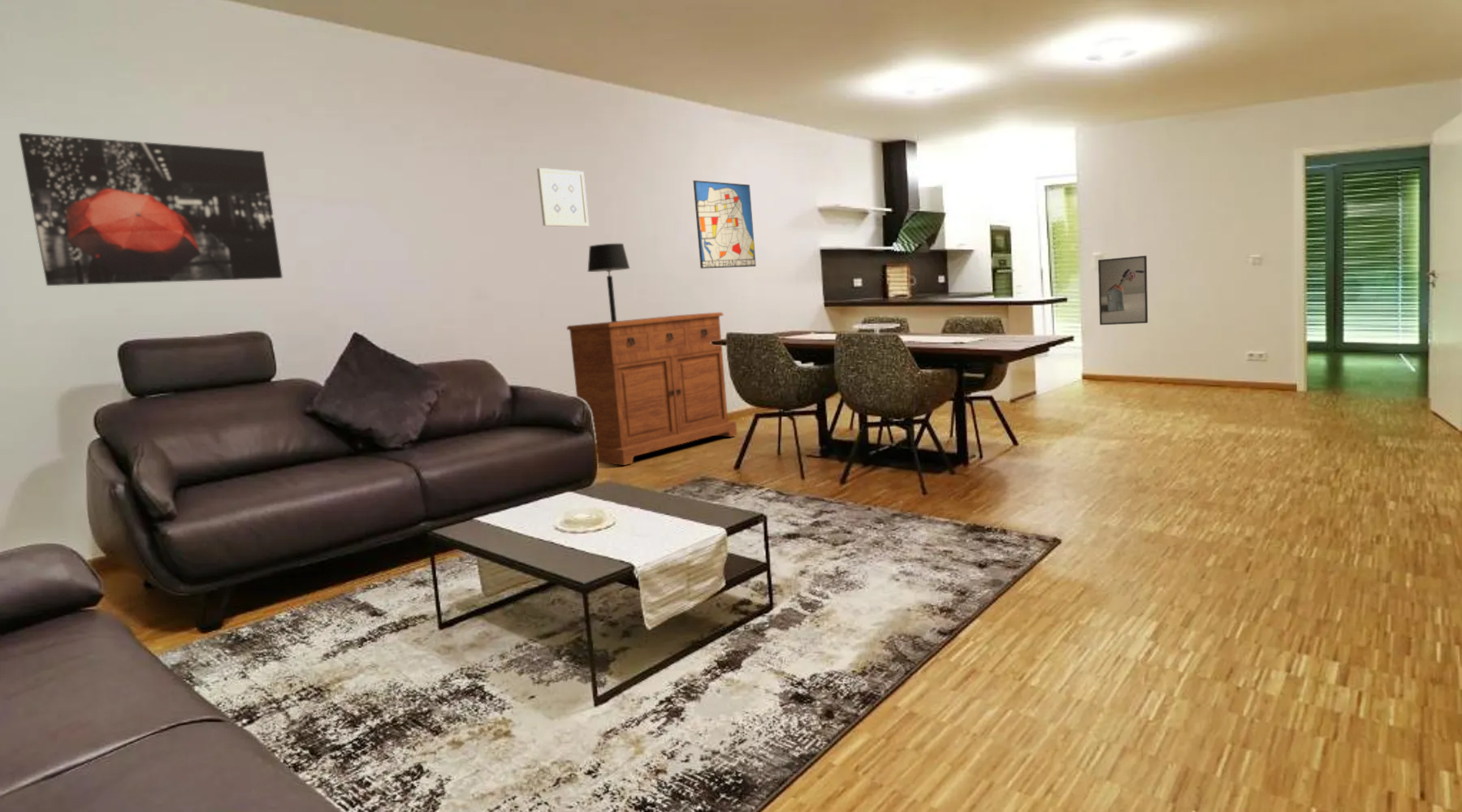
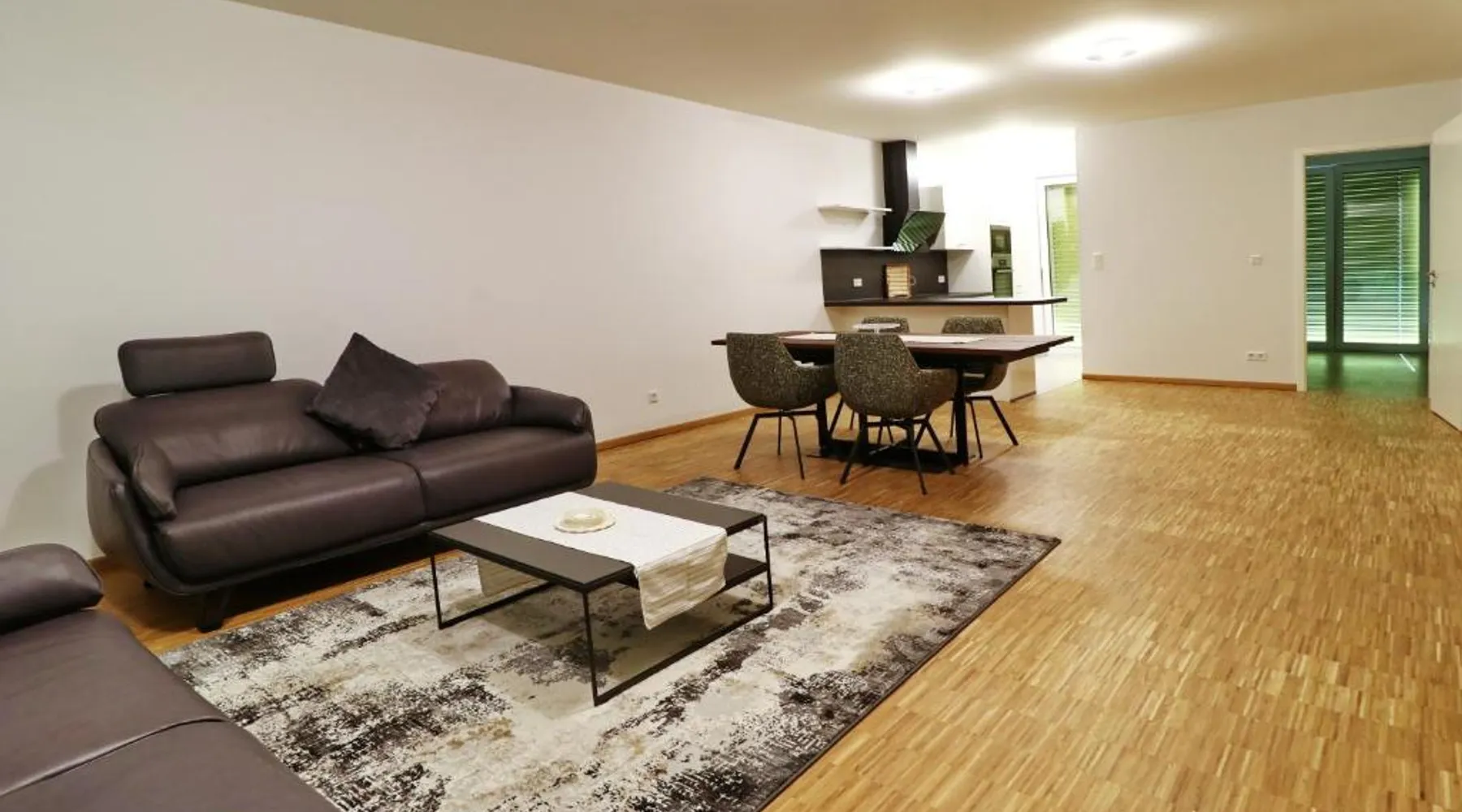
- table lamp (610, 283)
- wall art (725, 225)
- wall art (163, 213)
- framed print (1122, 291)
- sideboard (654, 383)
- wall art (564, 198)
